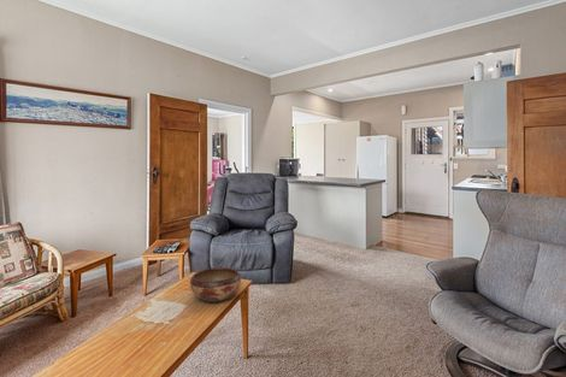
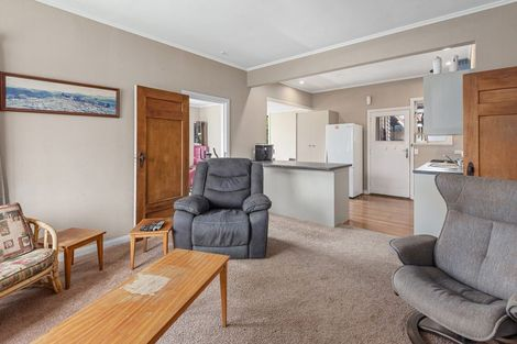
- decorative bowl (216, 285)
